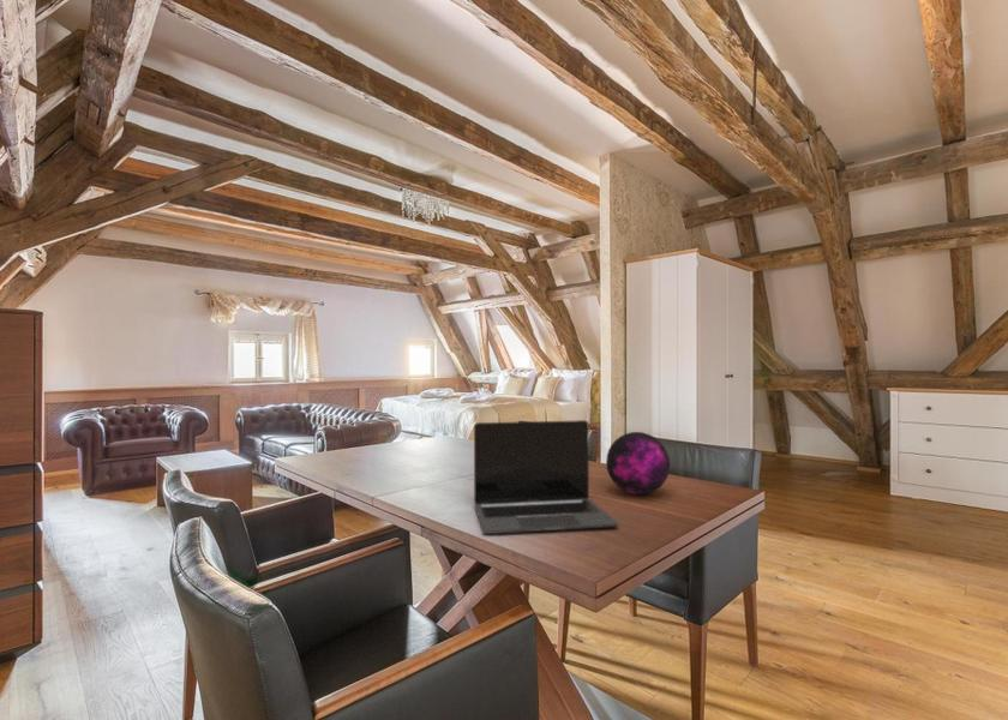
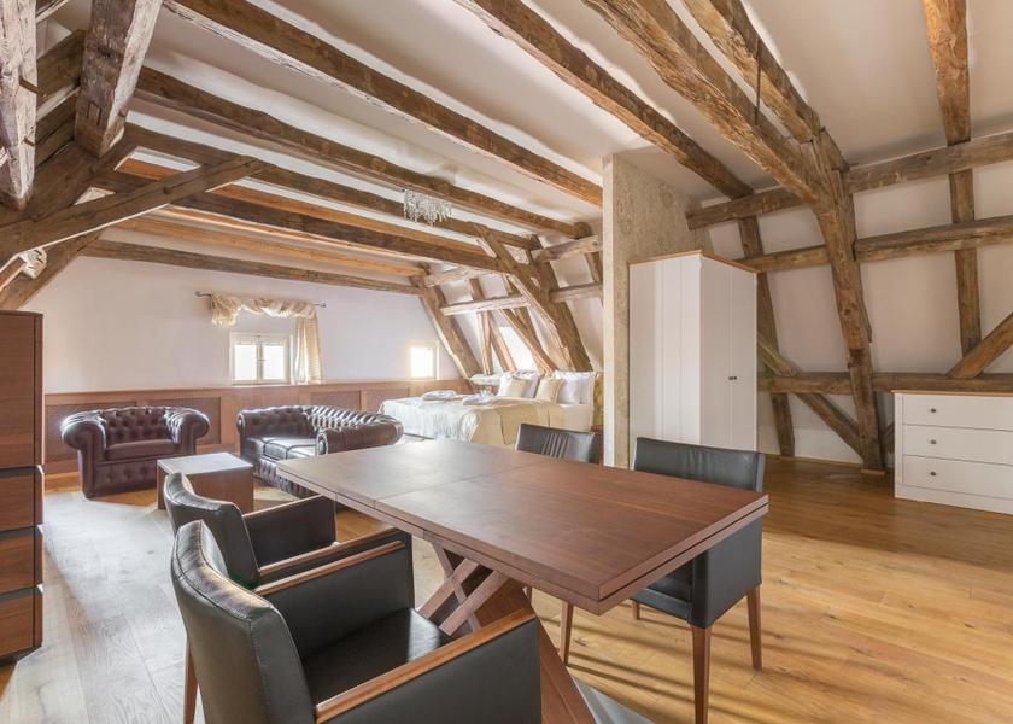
- laptop (541, 472)
- decorative orb (637, 462)
